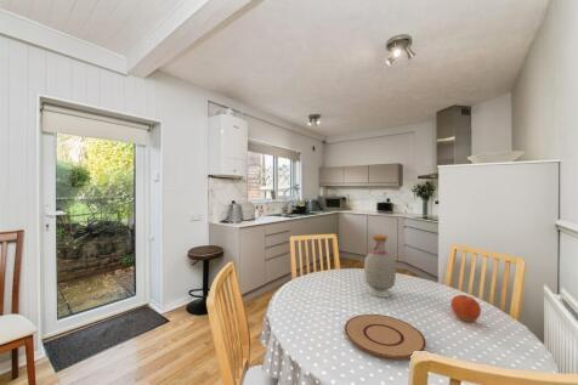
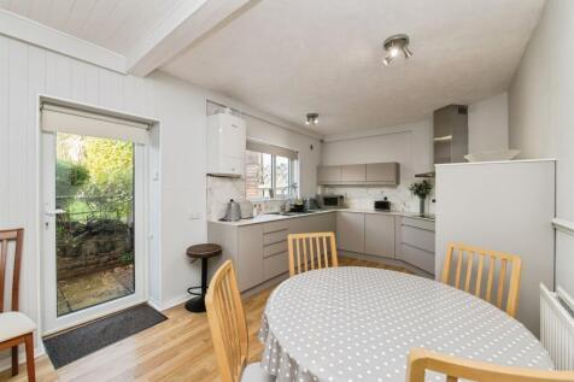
- bottle (379, 264)
- fruit (465, 307)
- plate (382, 334)
